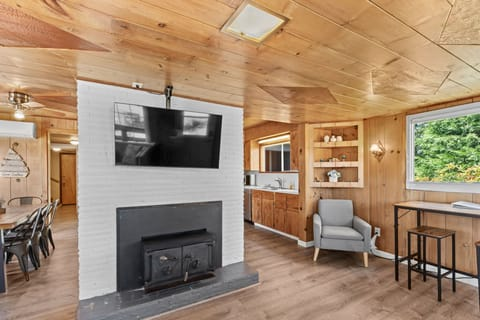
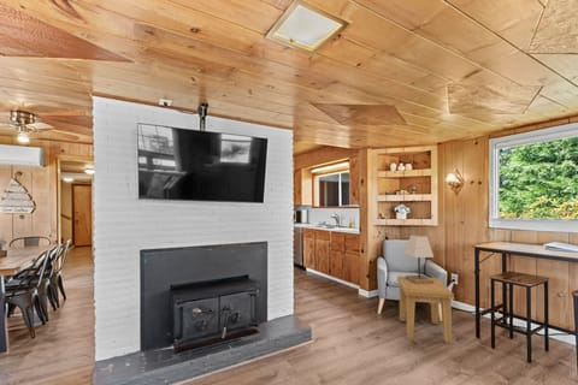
+ lamp (418, 257)
+ side table (423, 301)
